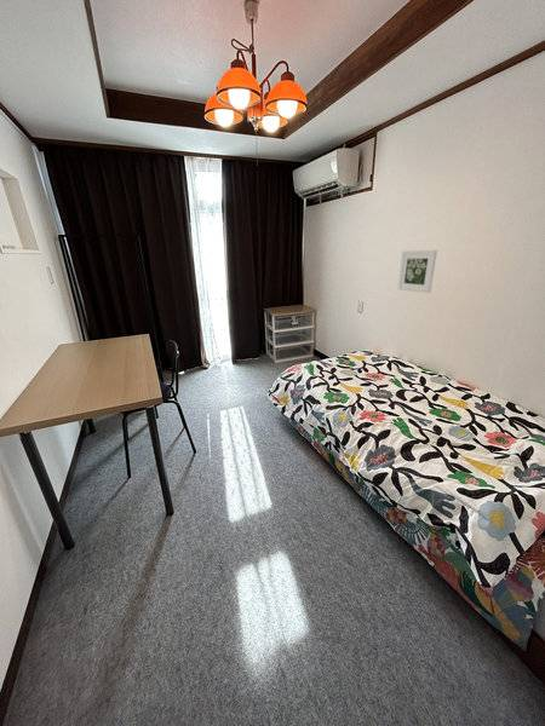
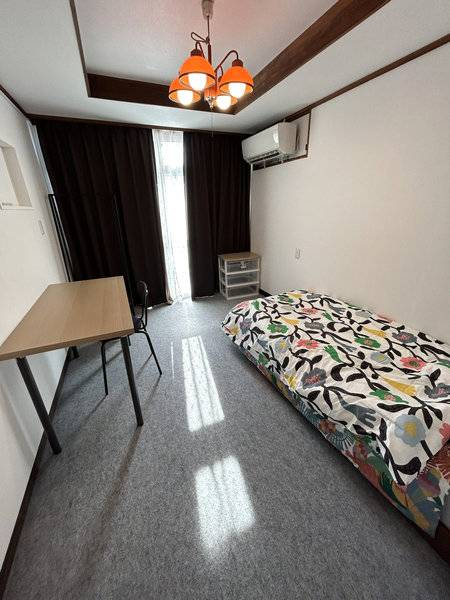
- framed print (415, 271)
